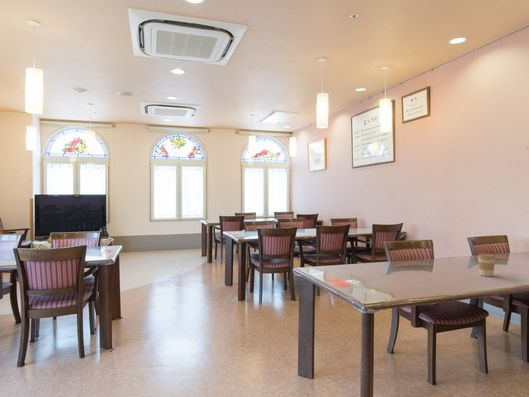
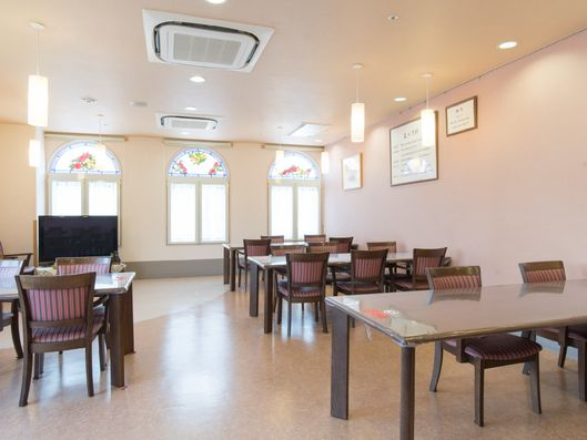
- coffee cup (486, 264)
